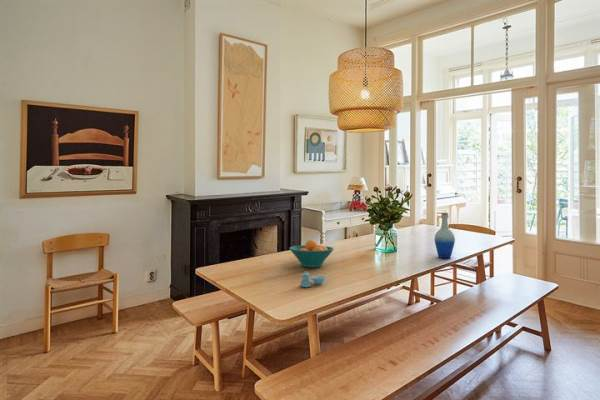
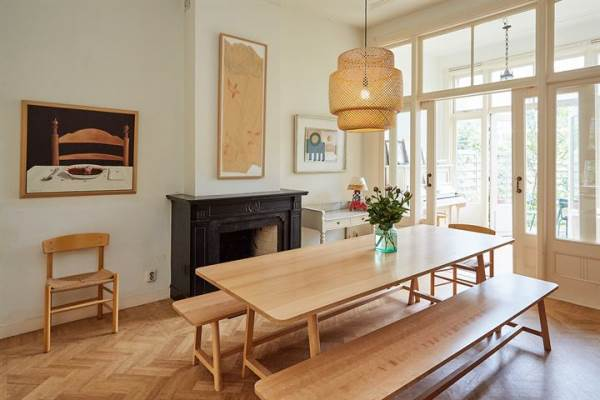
- salt and pepper shaker set (313, 277)
- fruit bowl (311, 252)
- bottle (444, 235)
